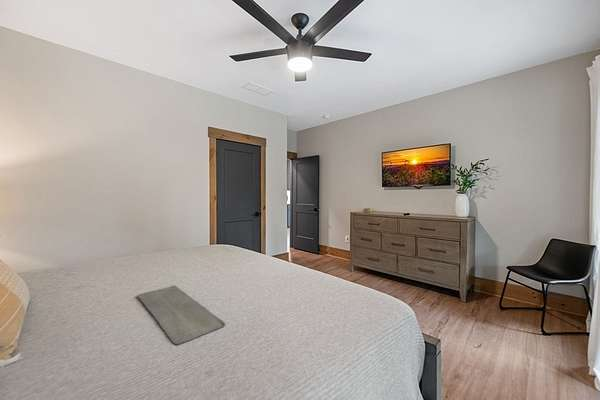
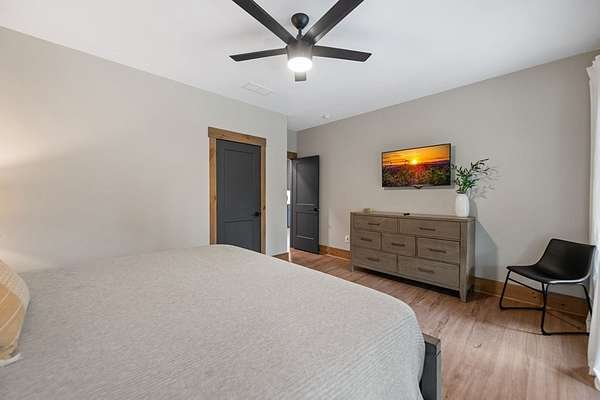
- bath mat (175, 307)
